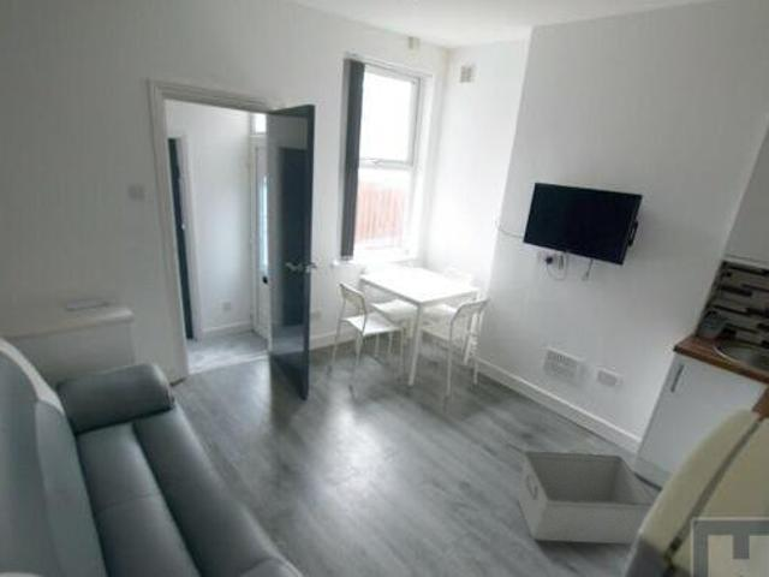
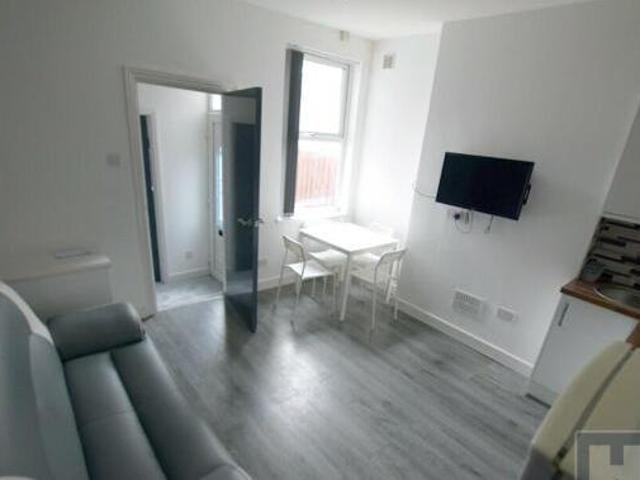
- storage bin (580, 499)
